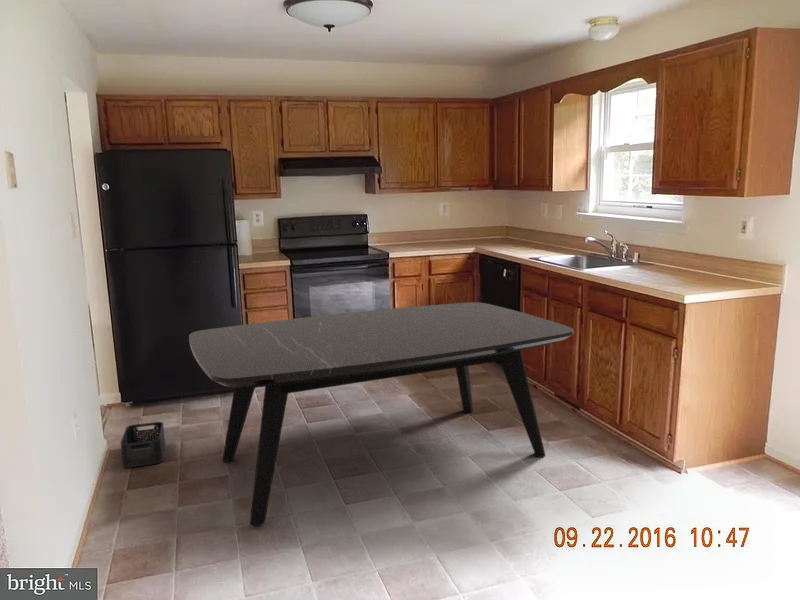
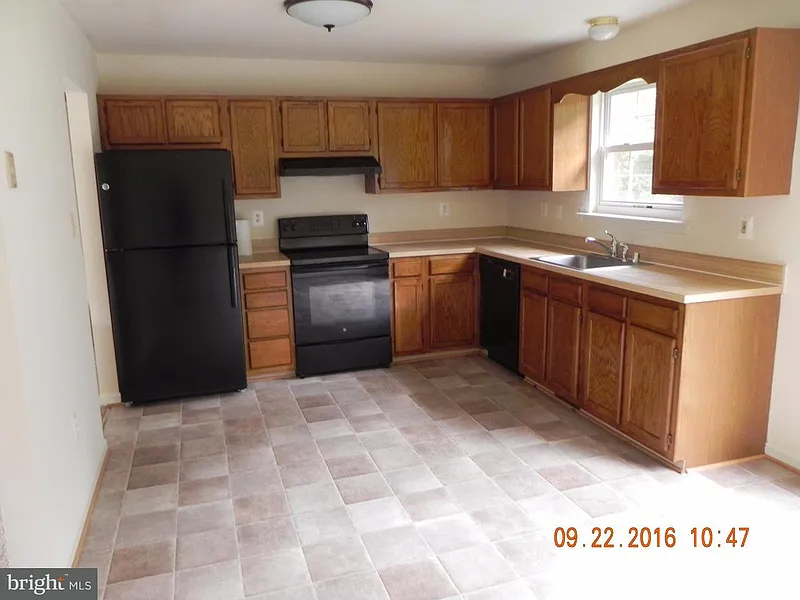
- storage bin (143, 443)
- dining table (378, 379)
